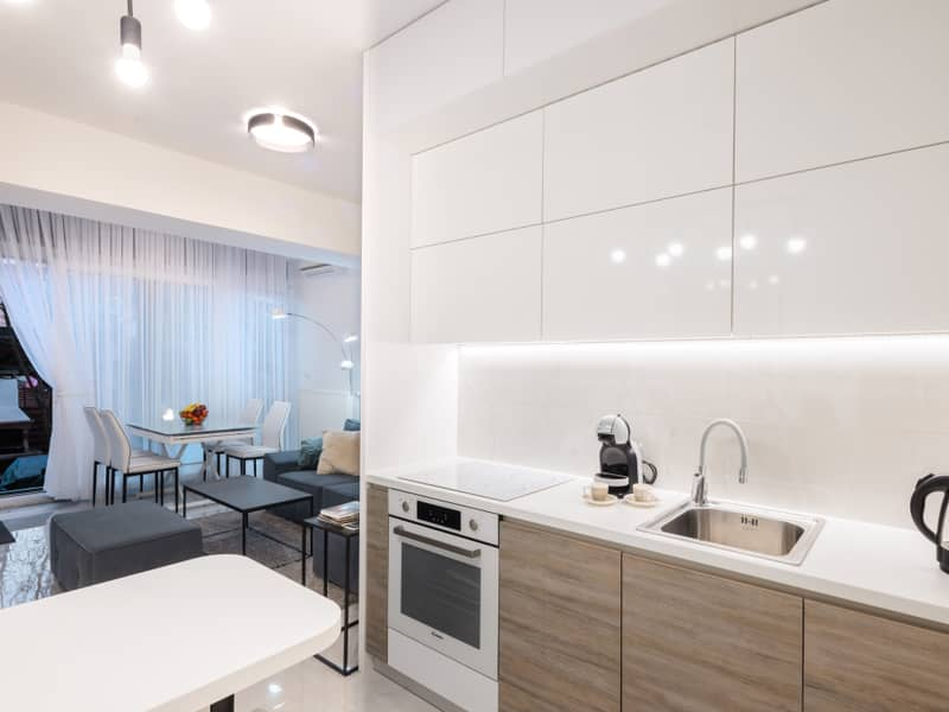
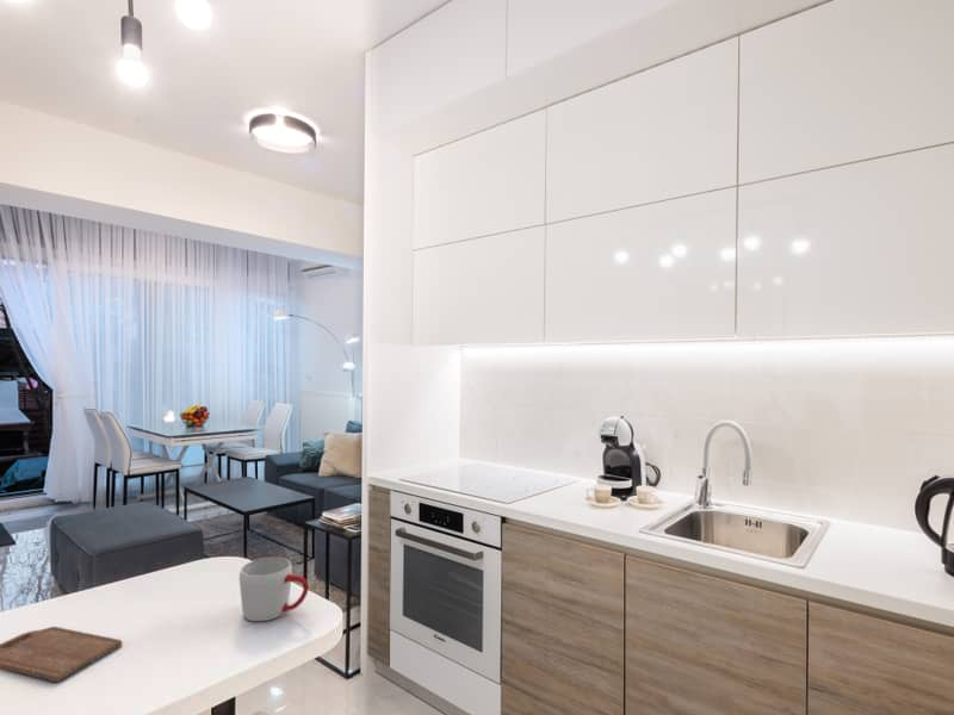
+ cutting board (49, 649)
+ mug (275, 589)
